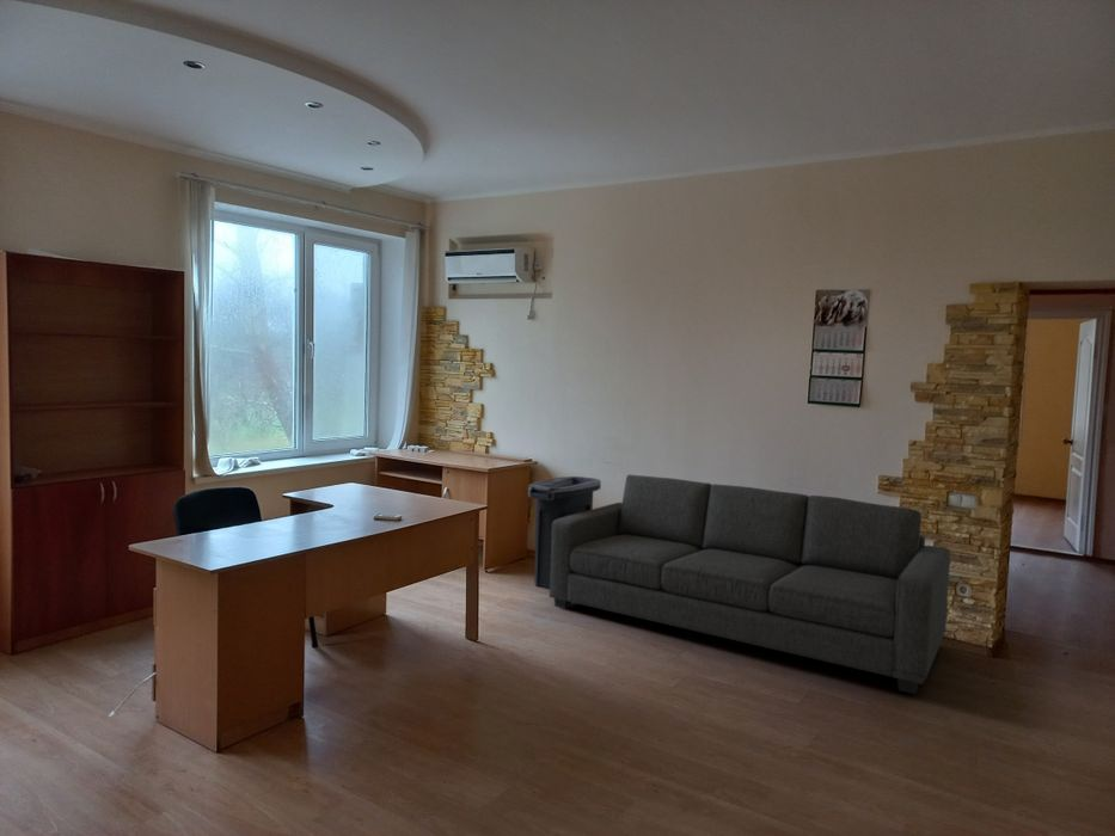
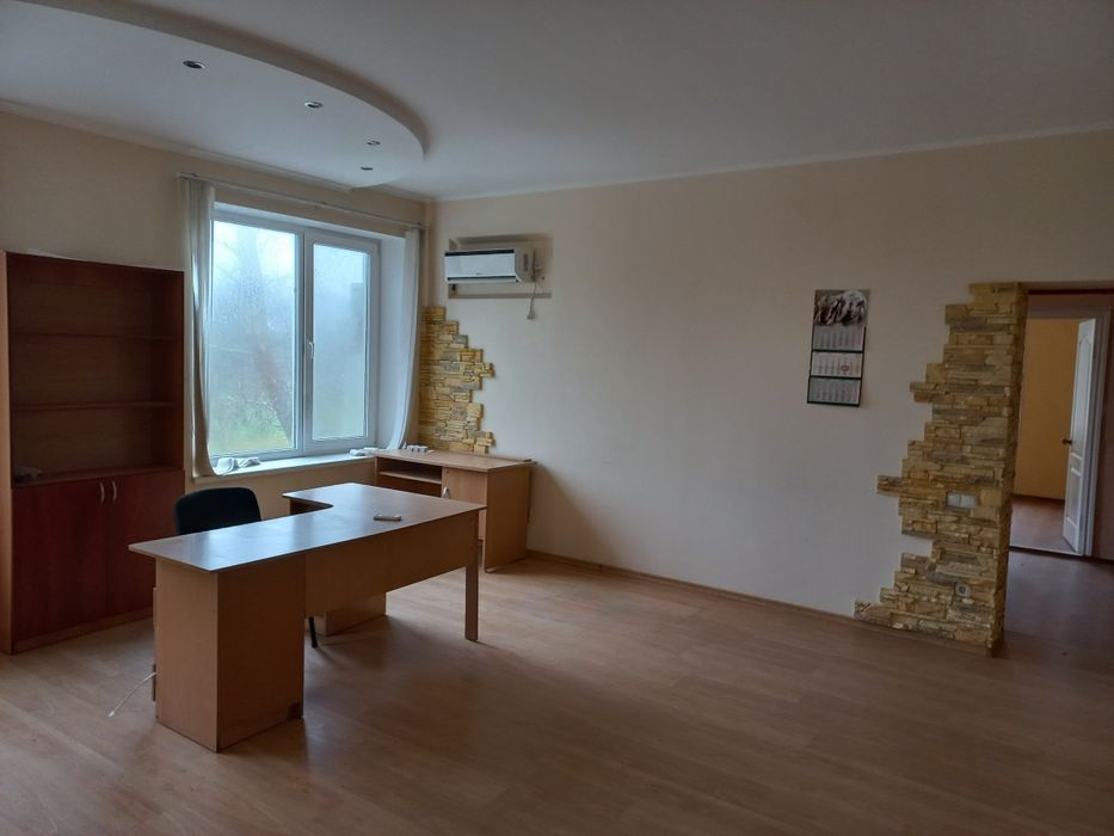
- sofa (739, 559)
- trash can (551, 529)
